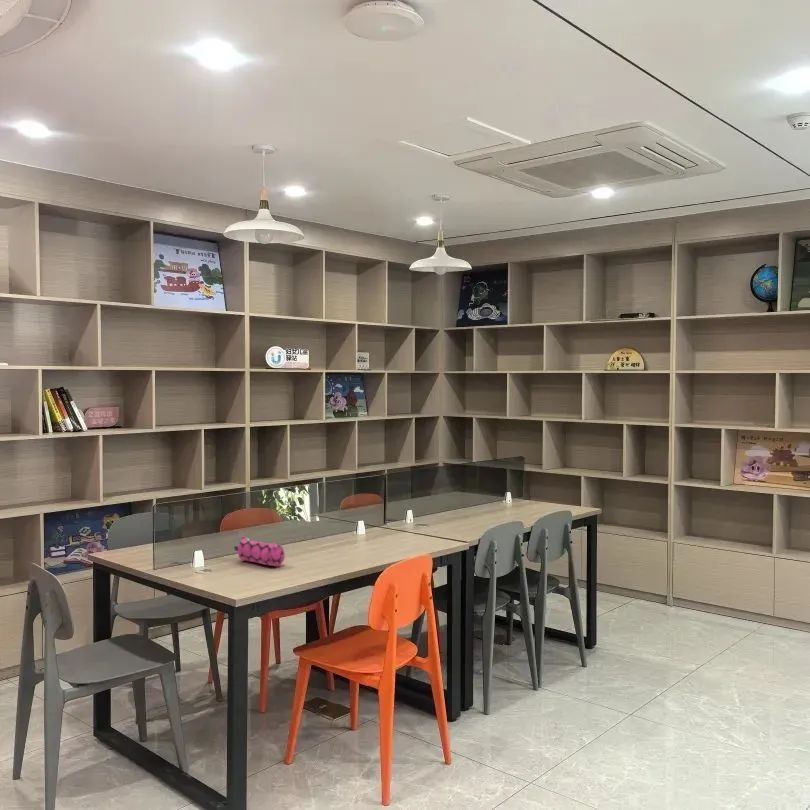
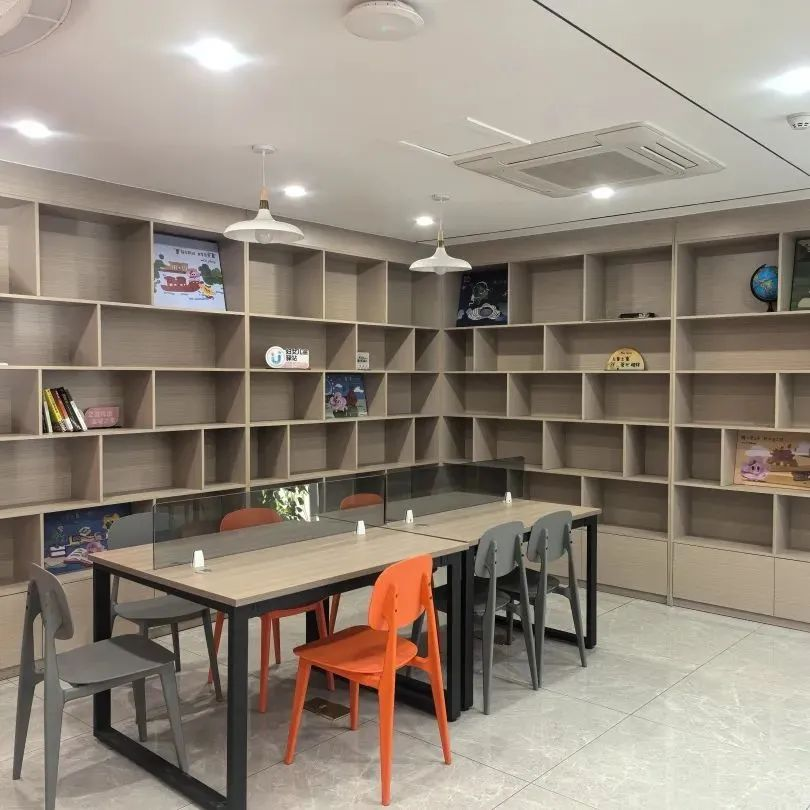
- pencil case (260, 551)
